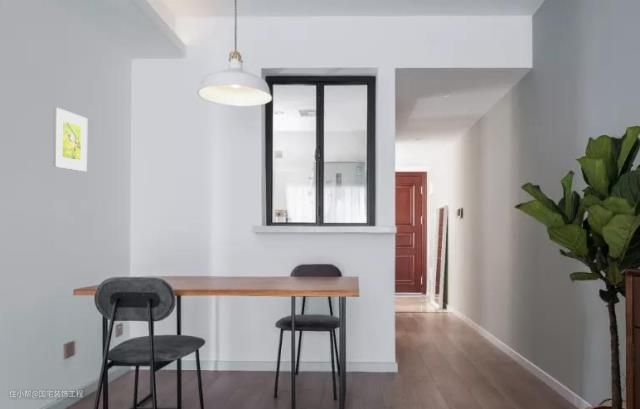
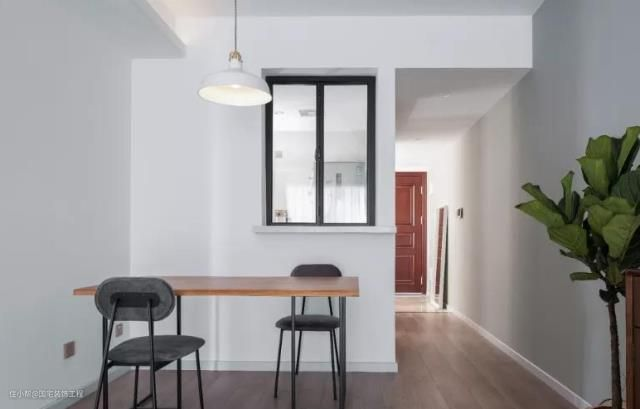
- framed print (71, 141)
